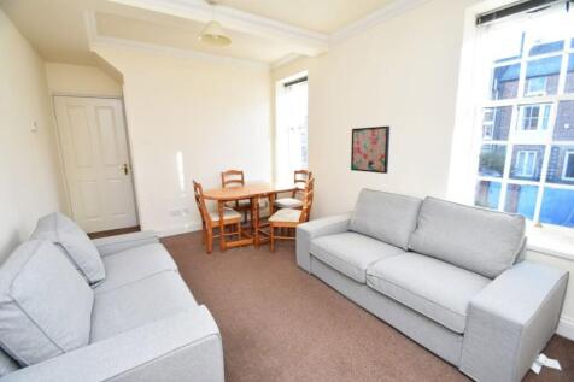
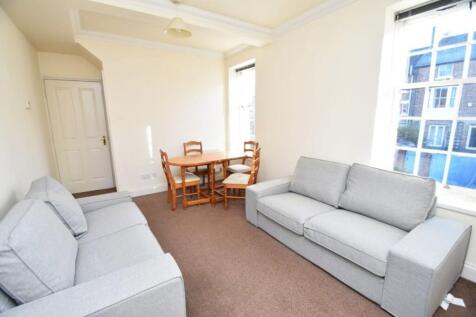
- wall art (368, 149)
